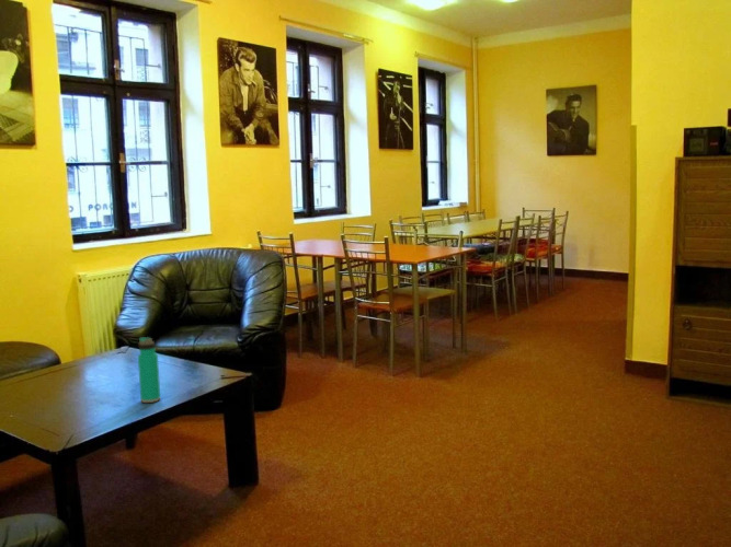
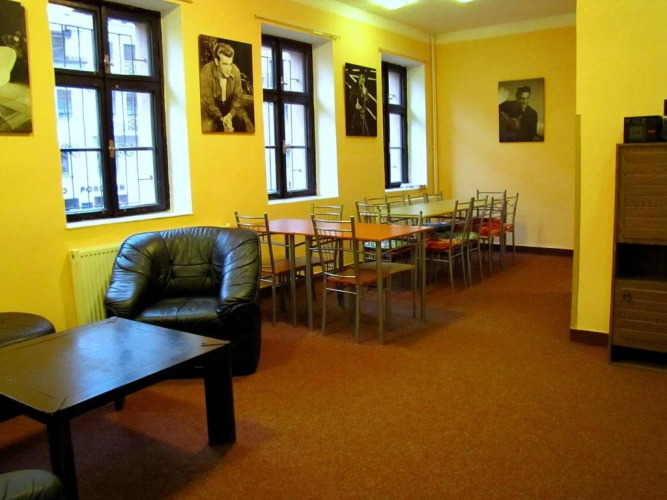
- water bottle (148, 369)
